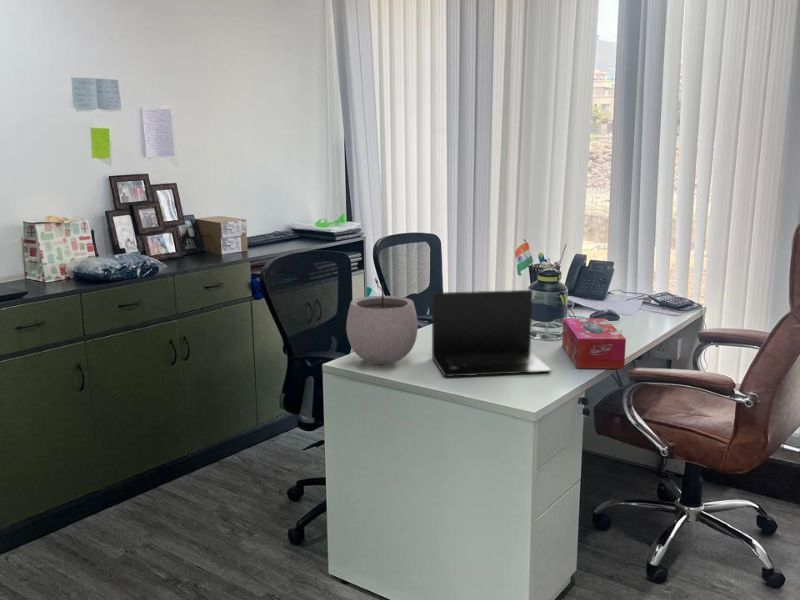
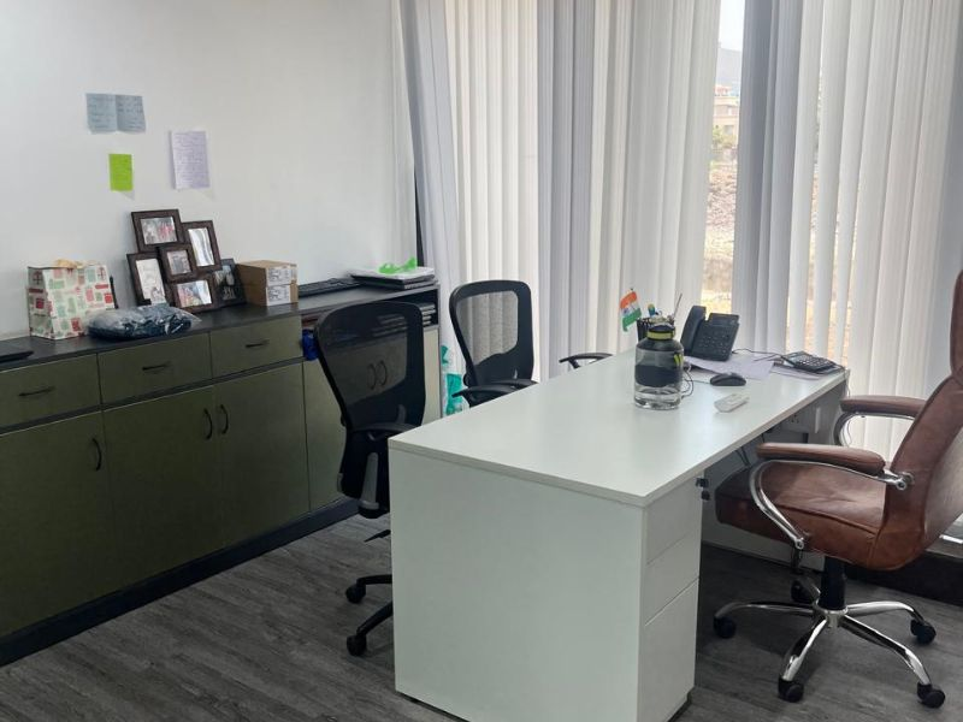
- tissue box (592, 342)
- plant pot (382, 318)
- laptop (490, 331)
